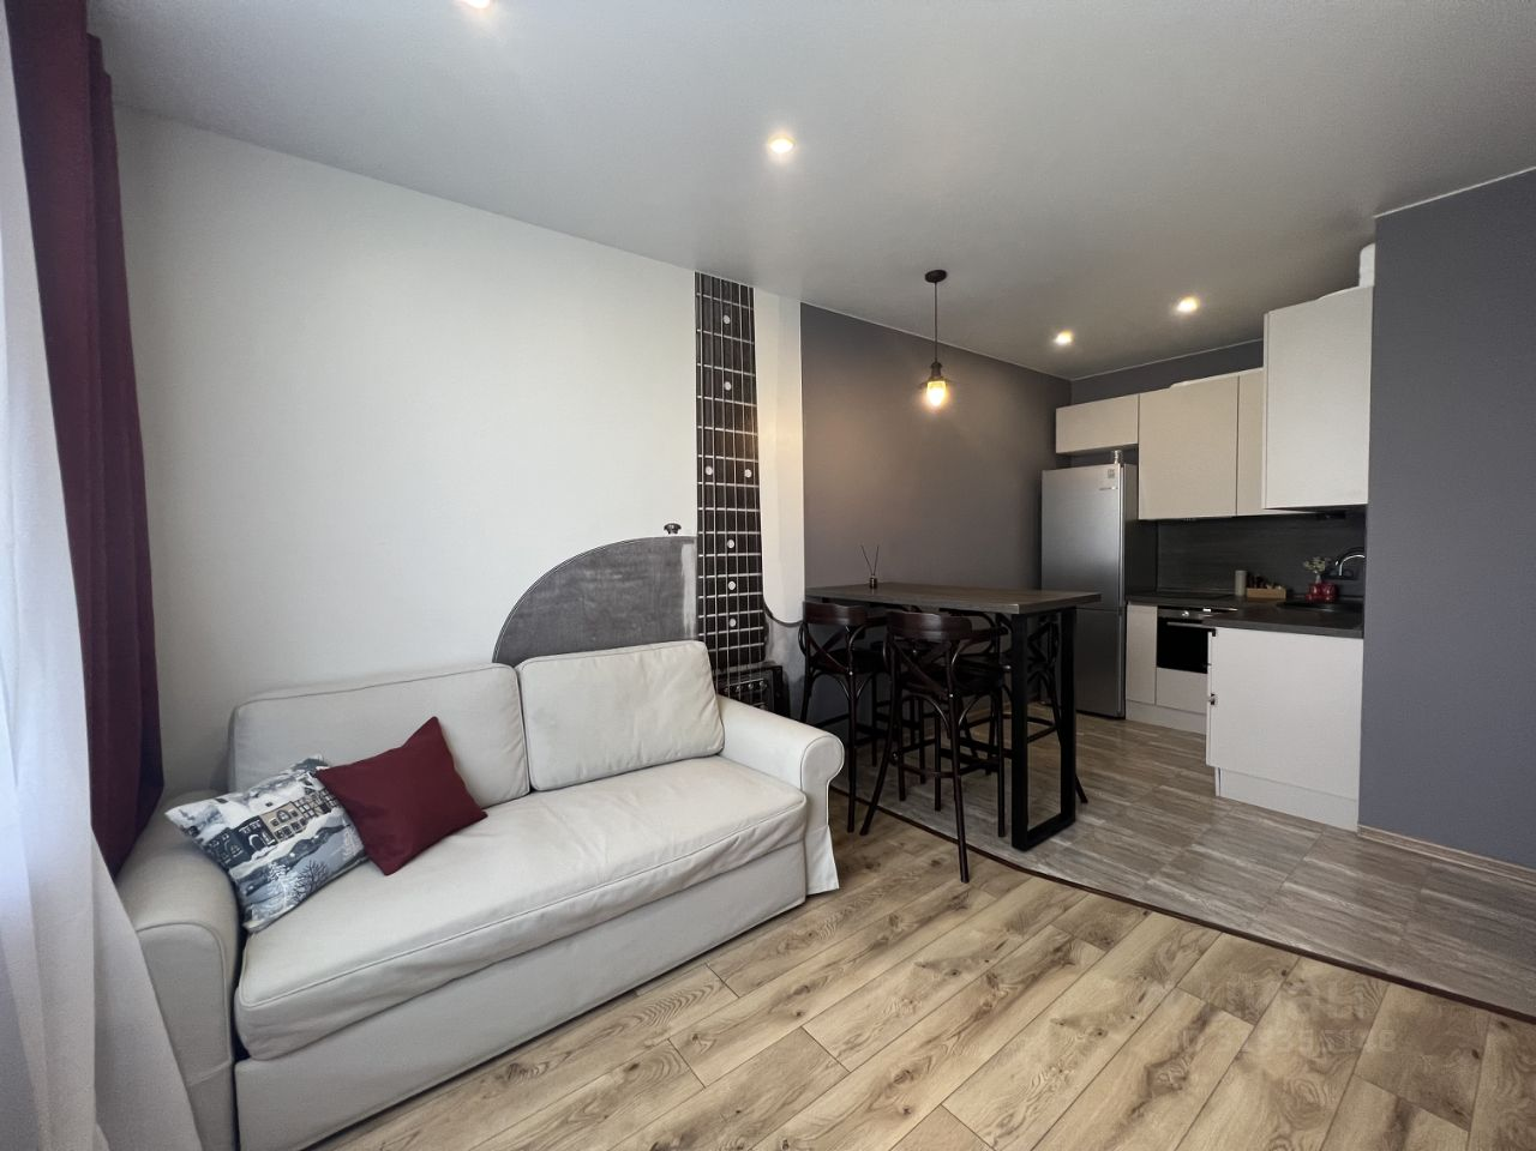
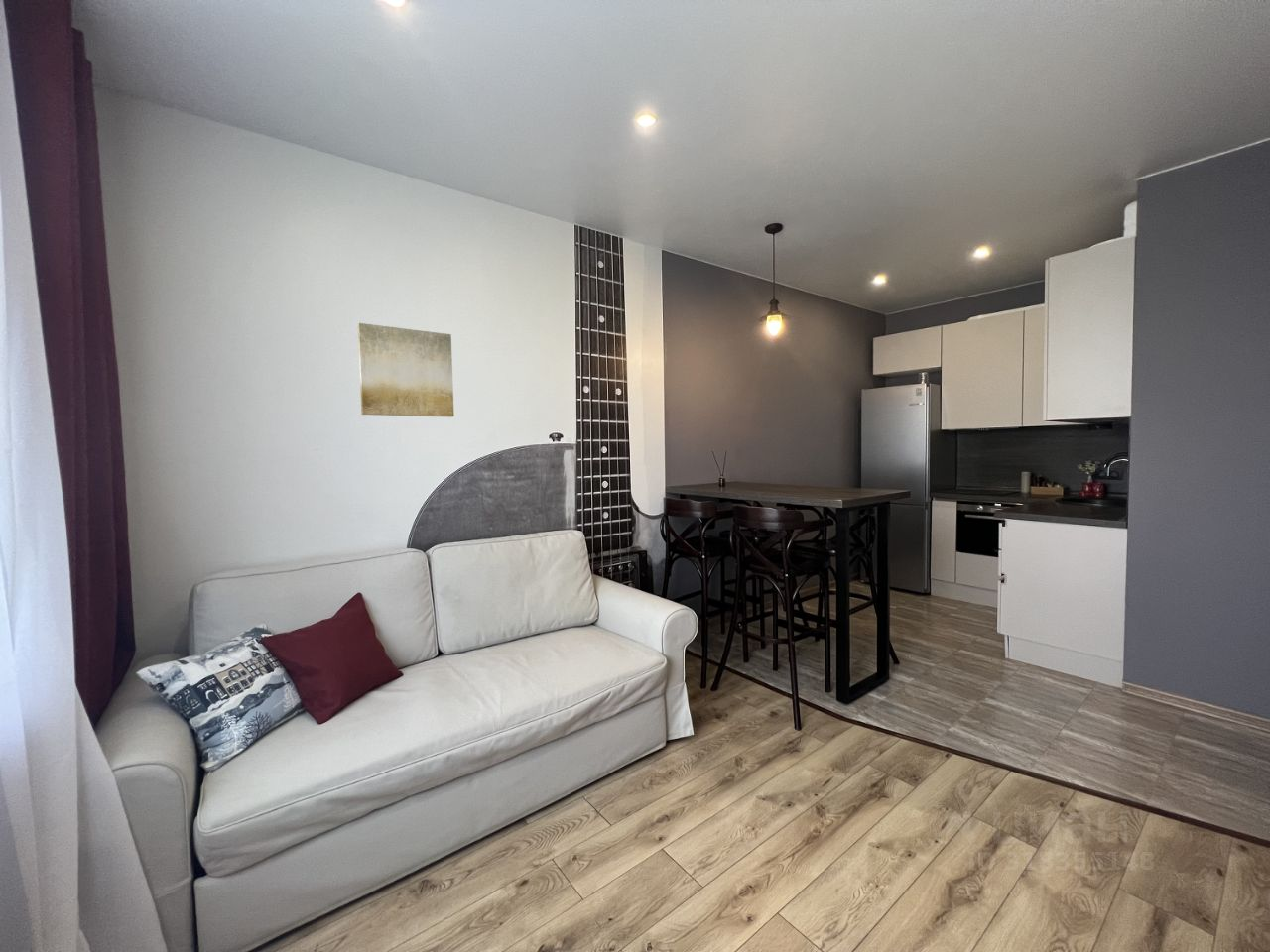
+ wall art (408, 372)
